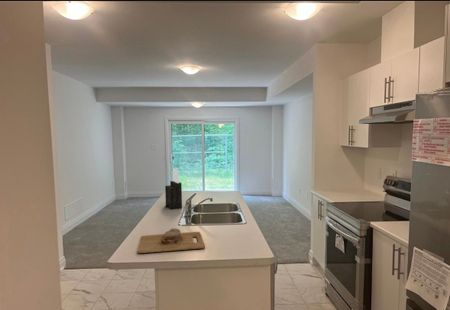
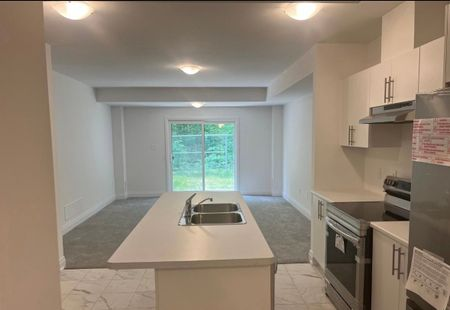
- knife block (172, 188)
- cutting board (171, 236)
